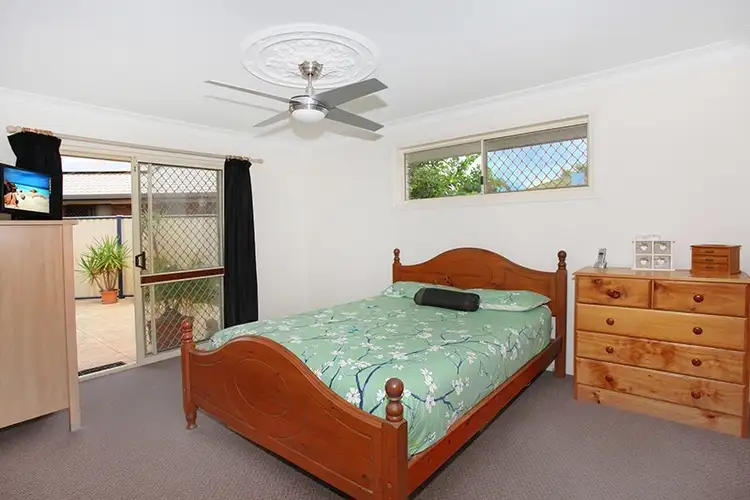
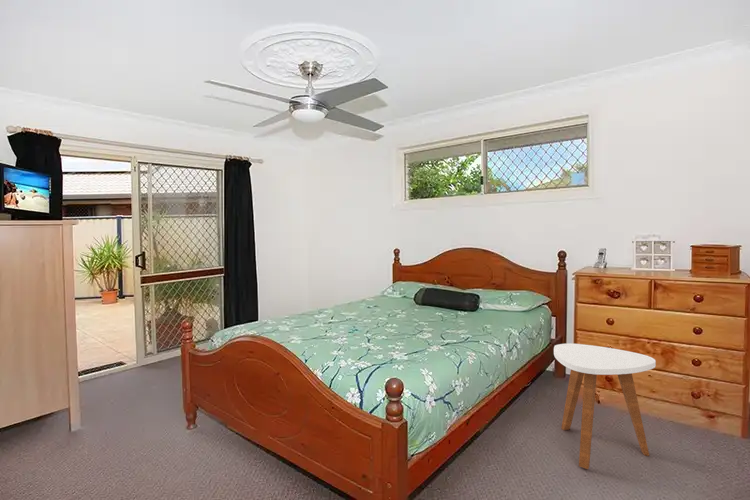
+ side table (594, 402)
